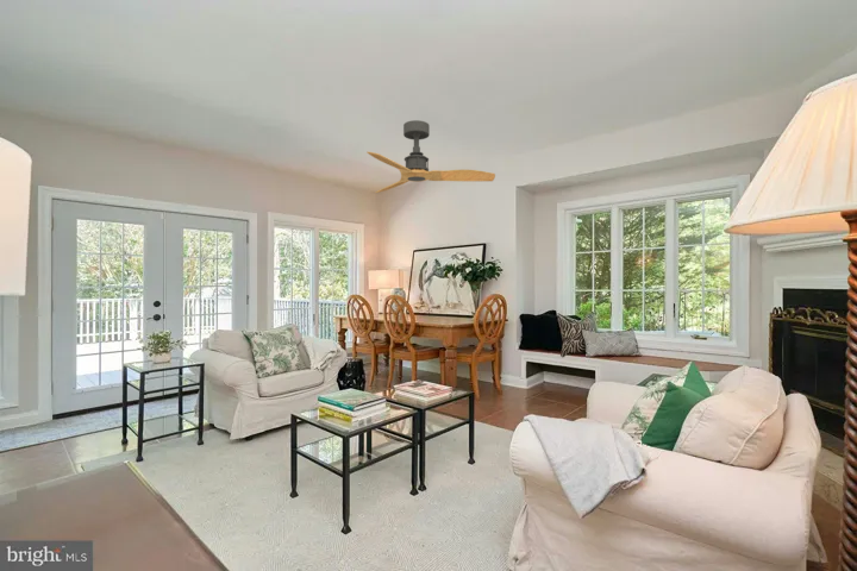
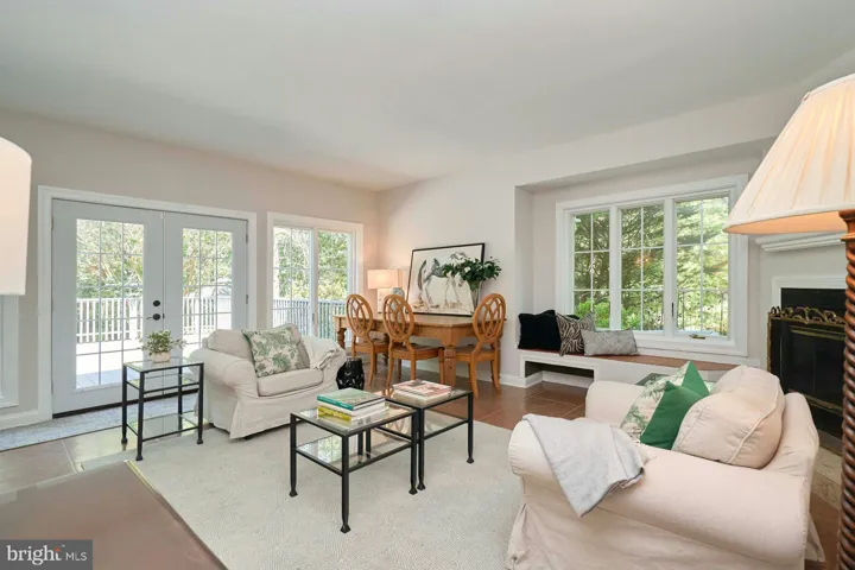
- ceiling fan (426, 157)
